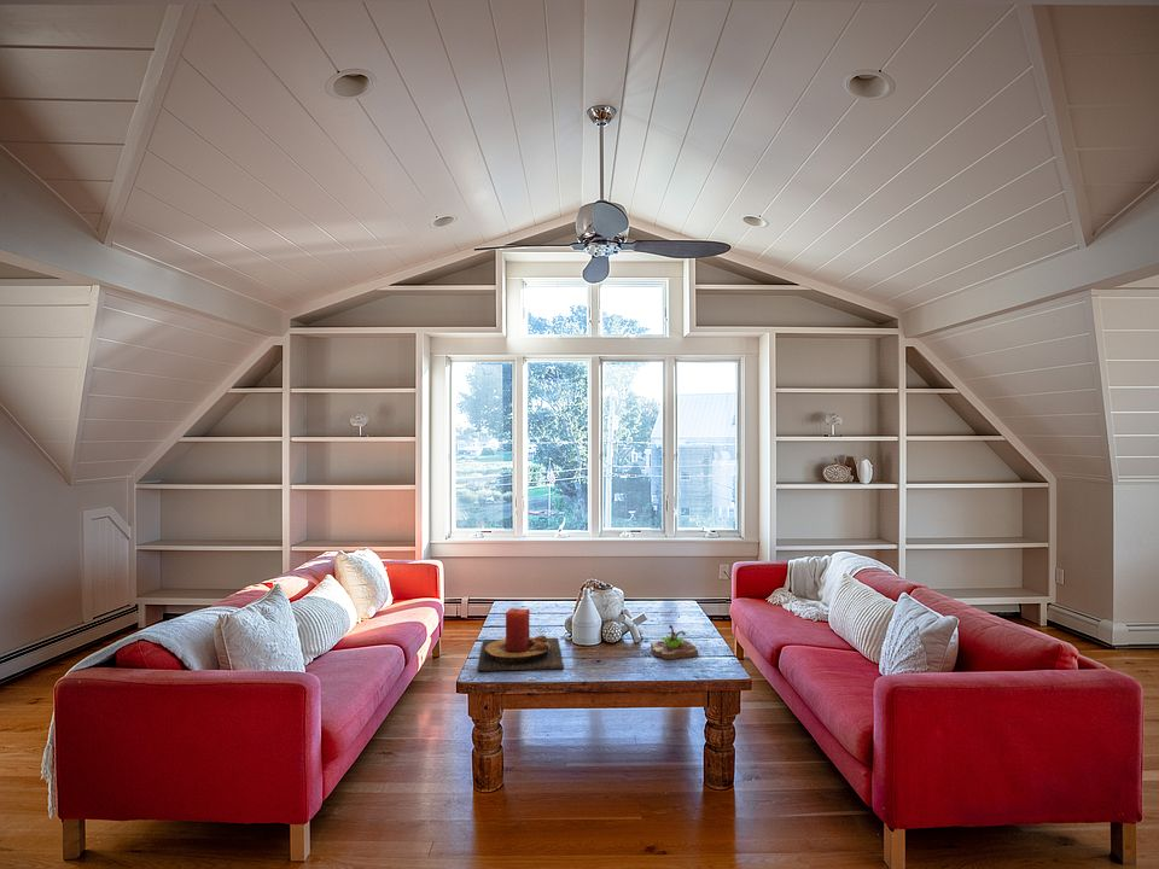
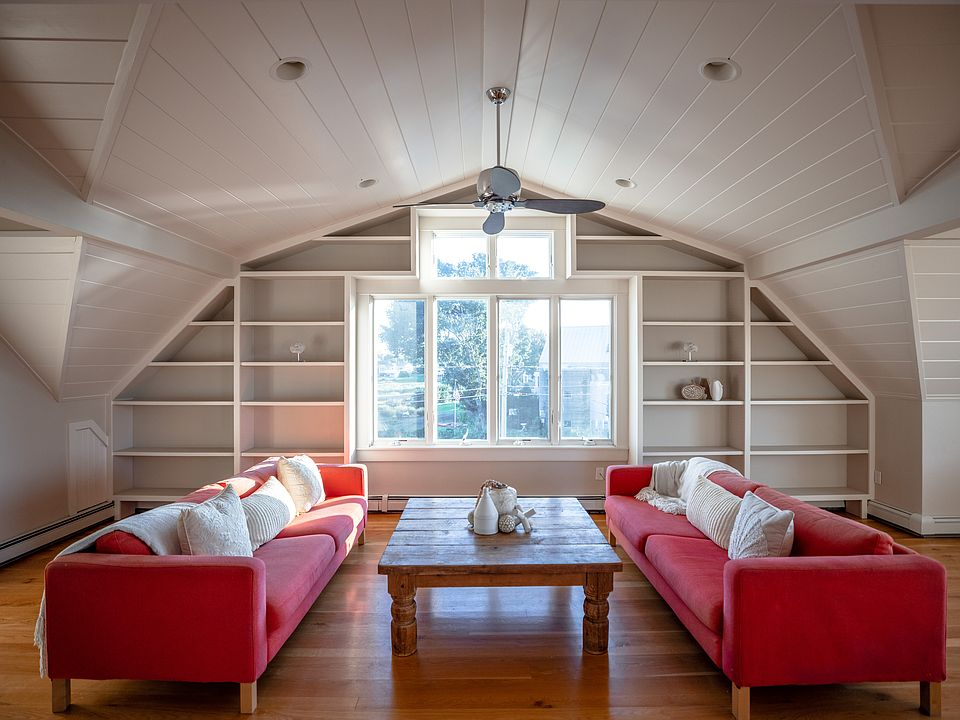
- succulent planter (672, 638)
- candle (520, 630)
